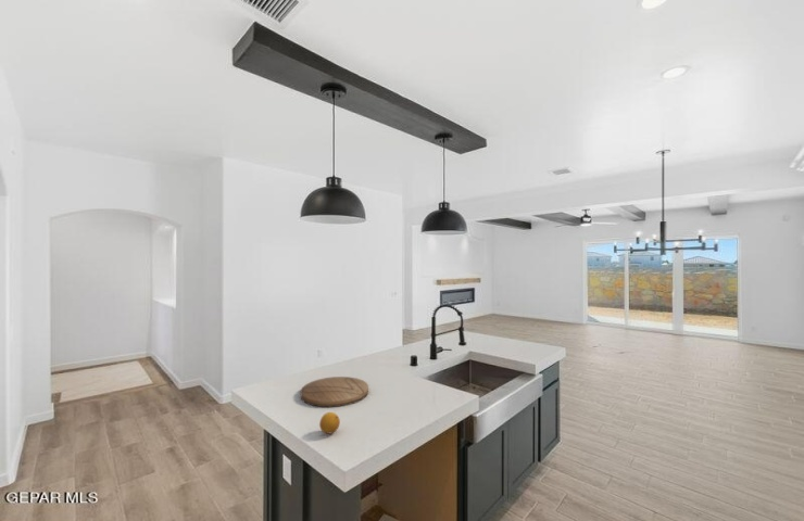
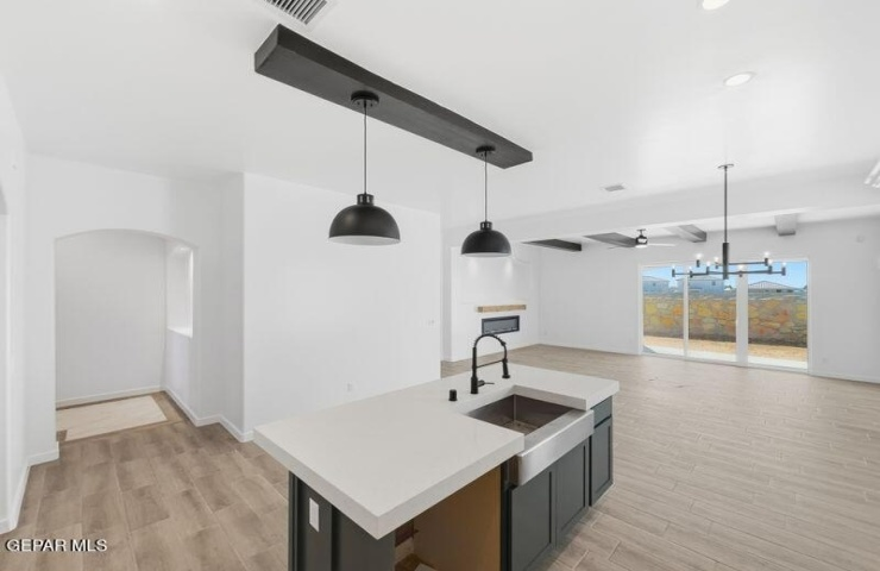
- fruit (329, 422)
- cutting board (335, 390)
